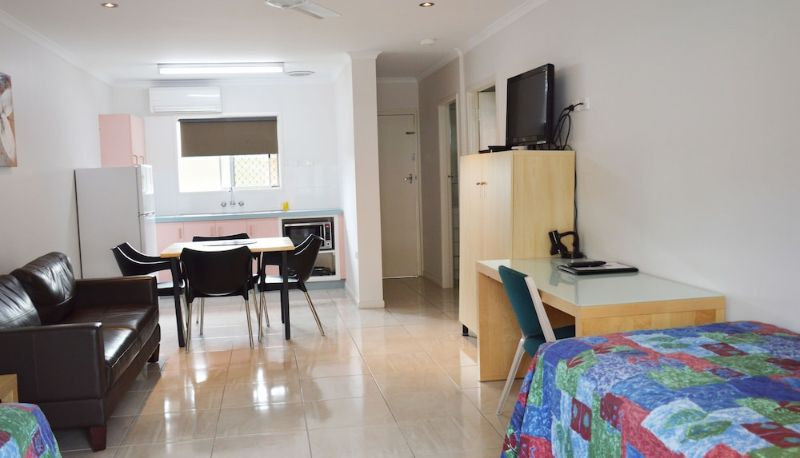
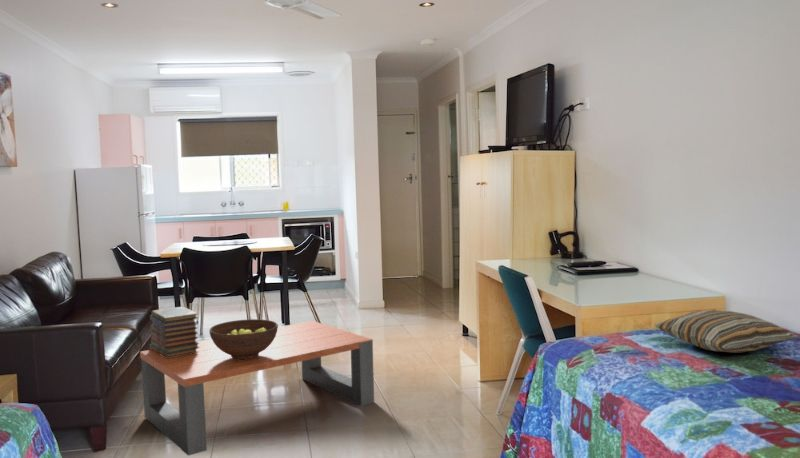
+ fruit bowl (244, 341)
+ pillow (722, 330)
+ coffee table (258, 370)
+ book stack (174, 331)
